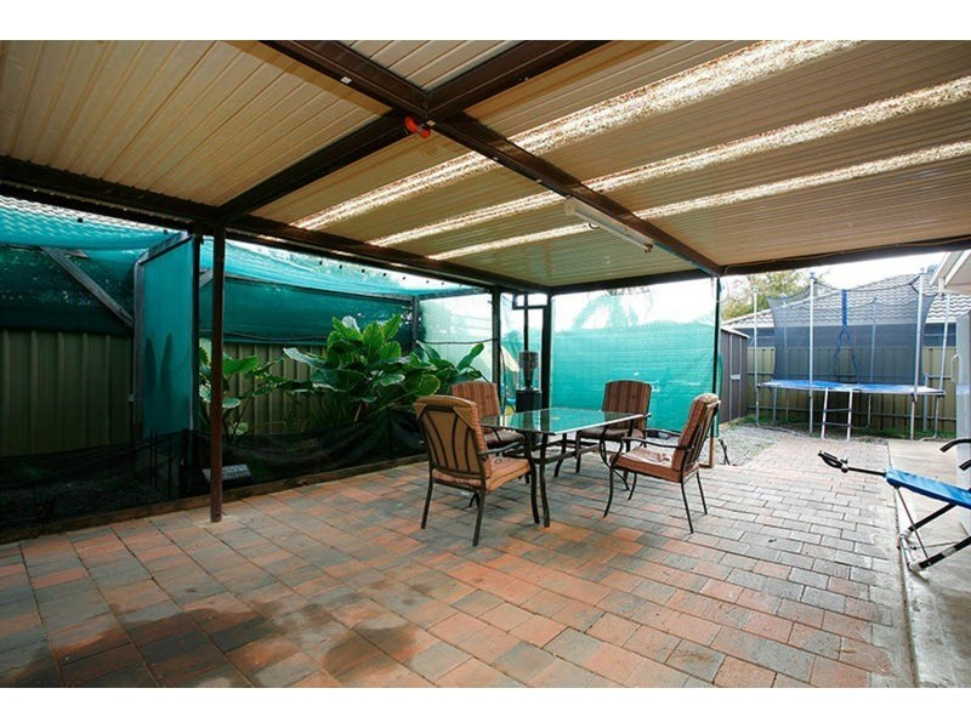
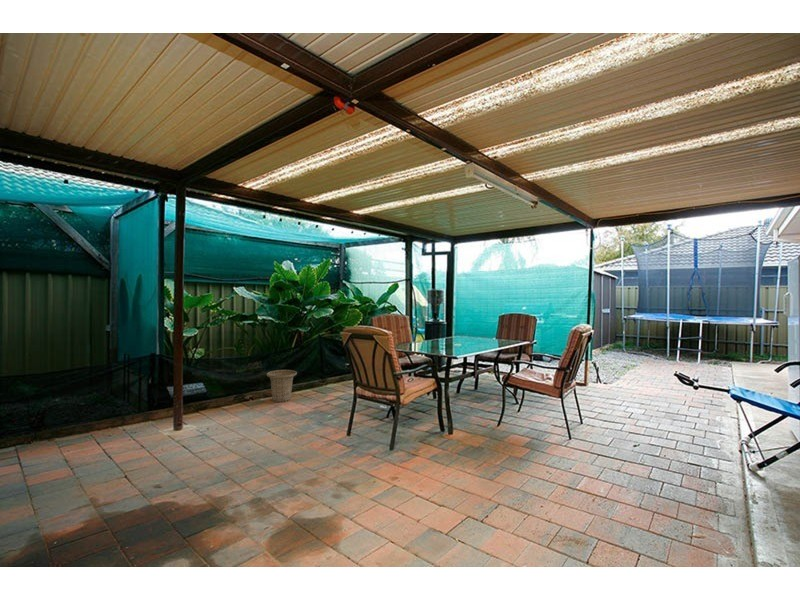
+ basket (281, 386)
